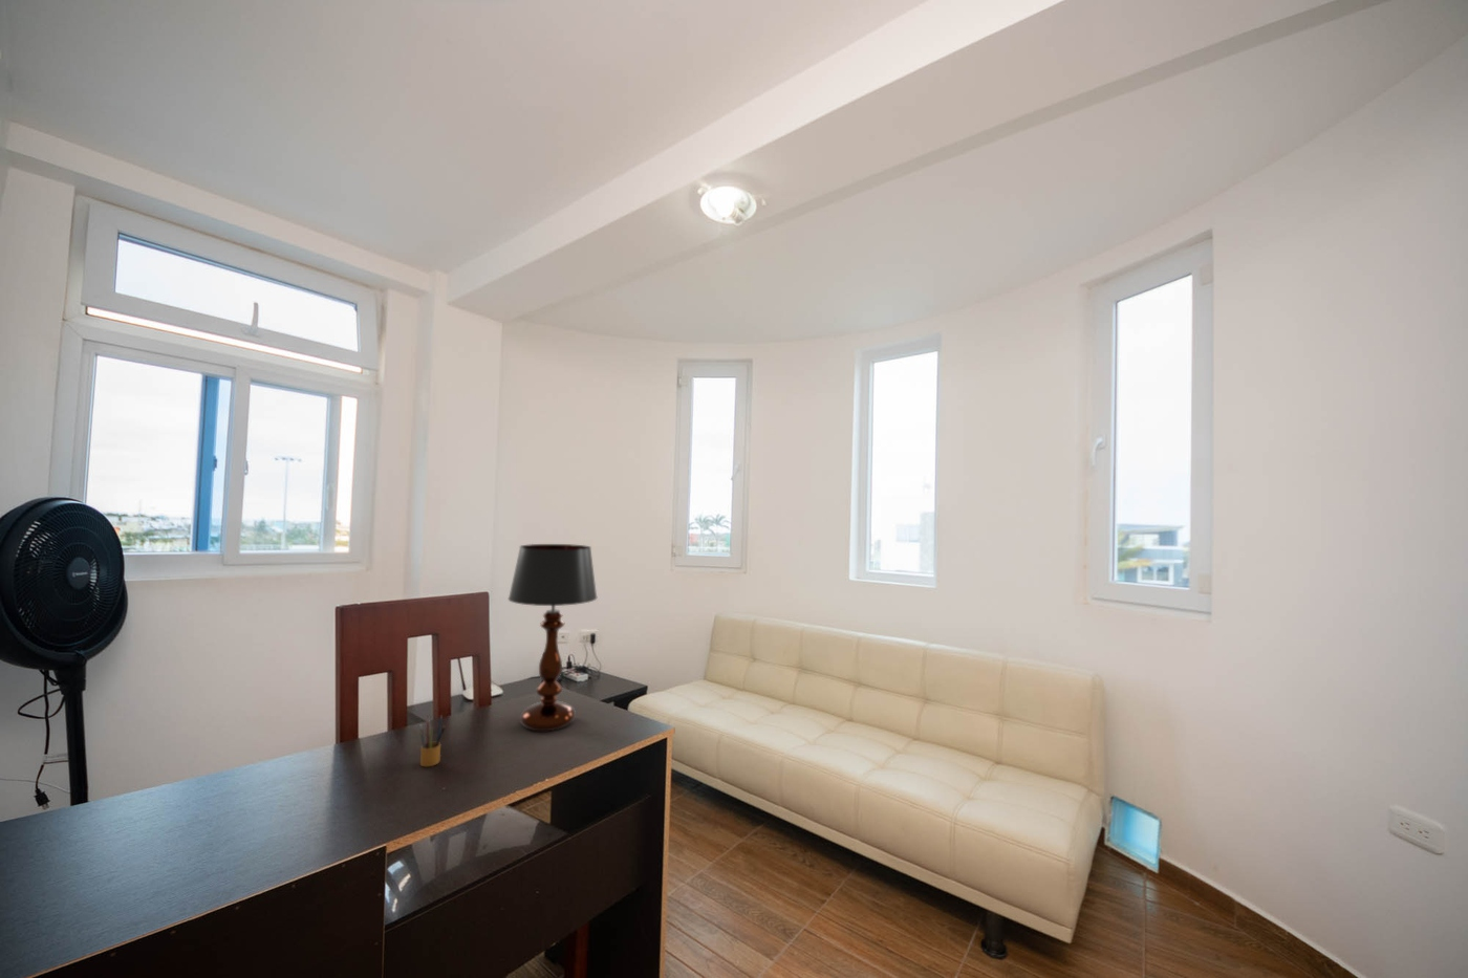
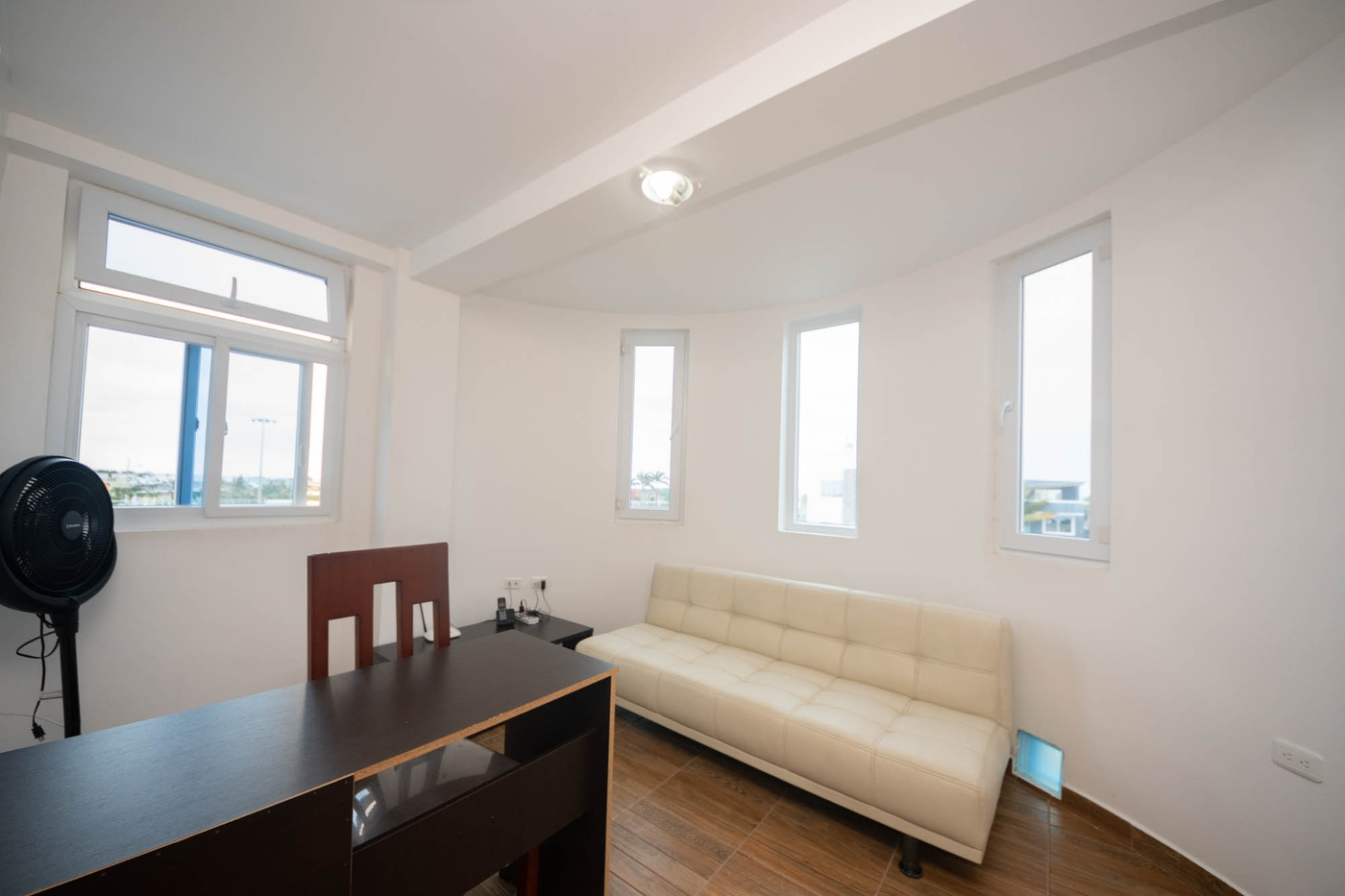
- table lamp (551, 634)
- pencil box (431, 740)
